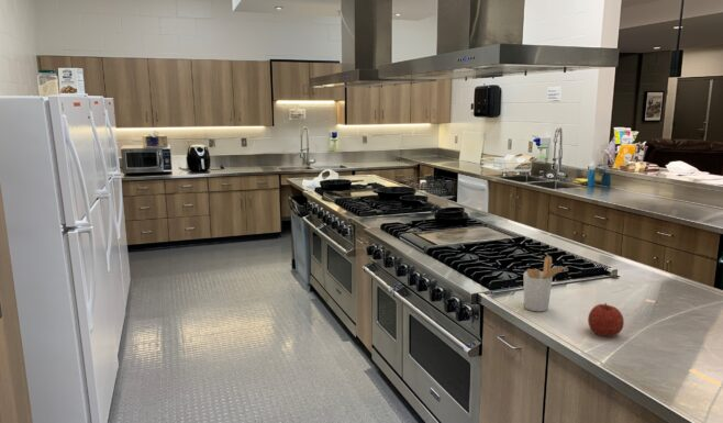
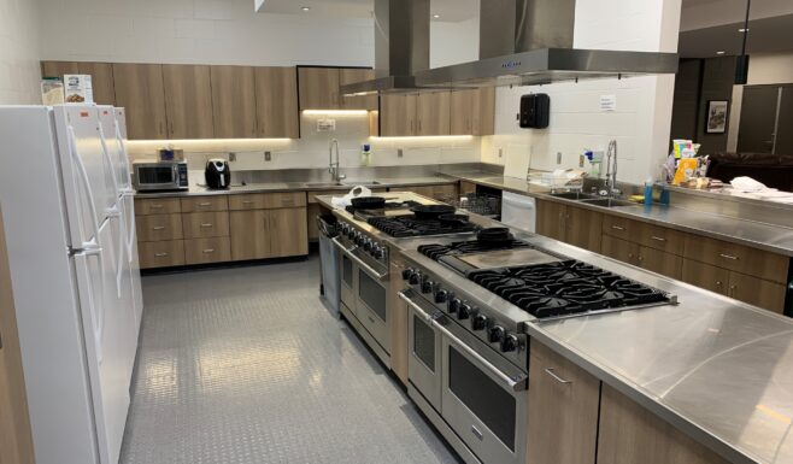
- fruit (604, 318)
- utensil holder (543, 285)
